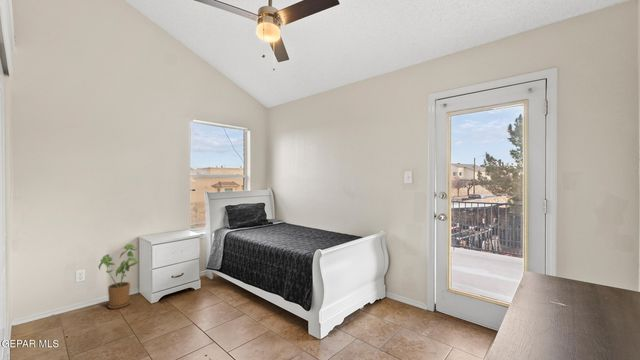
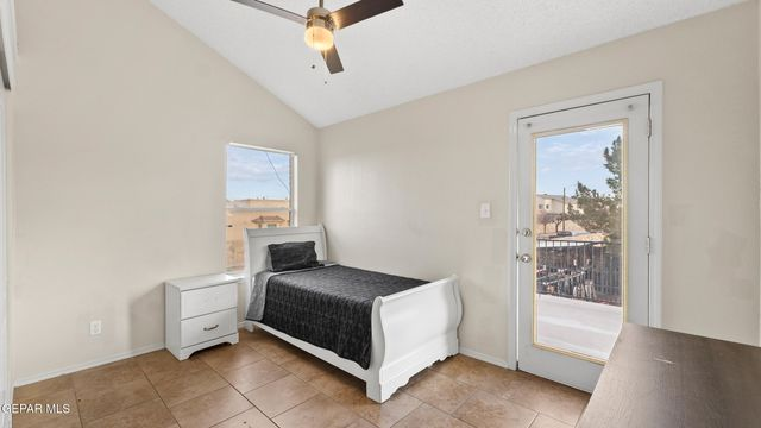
- house plant (122, 276)
